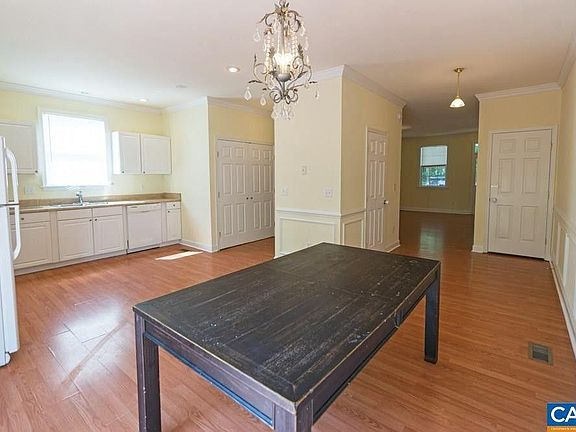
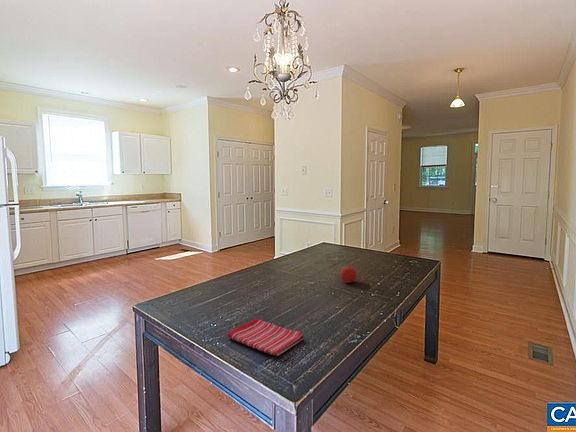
+ fruit (348, 273)
+ dish towel (265, 335)
